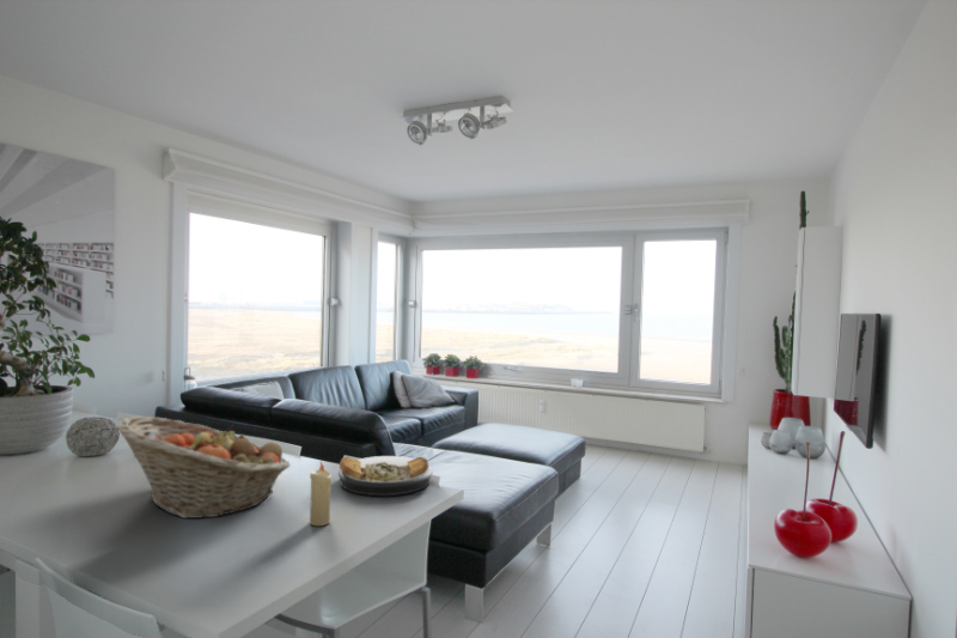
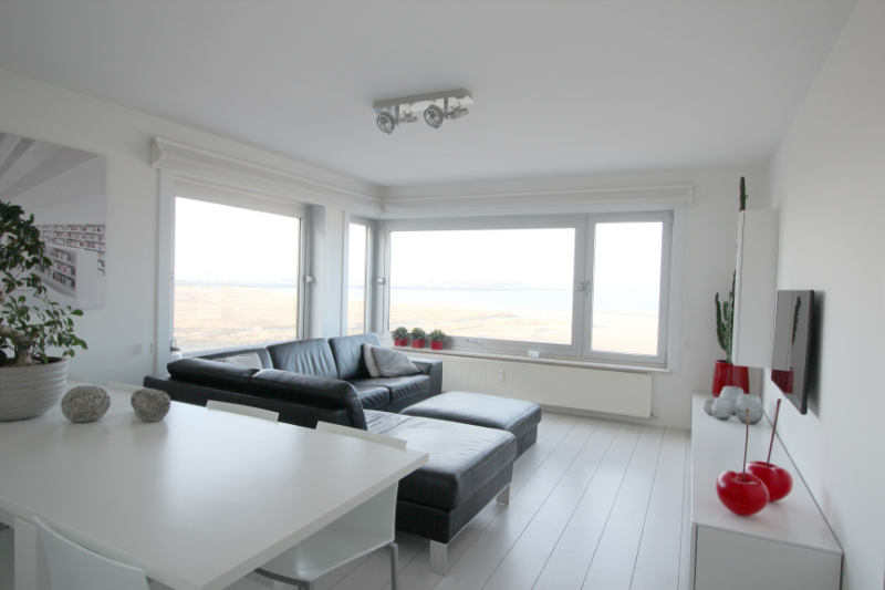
- fruit basket (206, 457)
- plate (385, 470)
- candle (321, 491)
